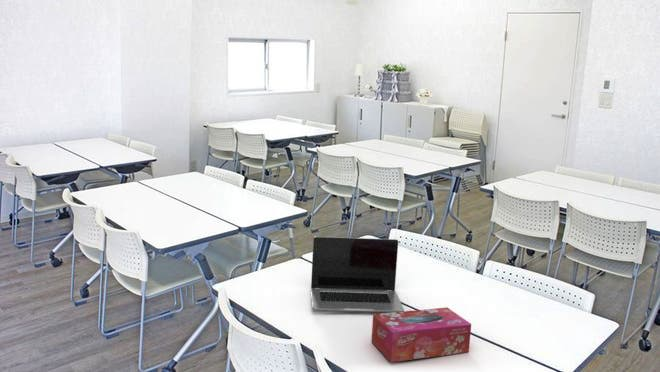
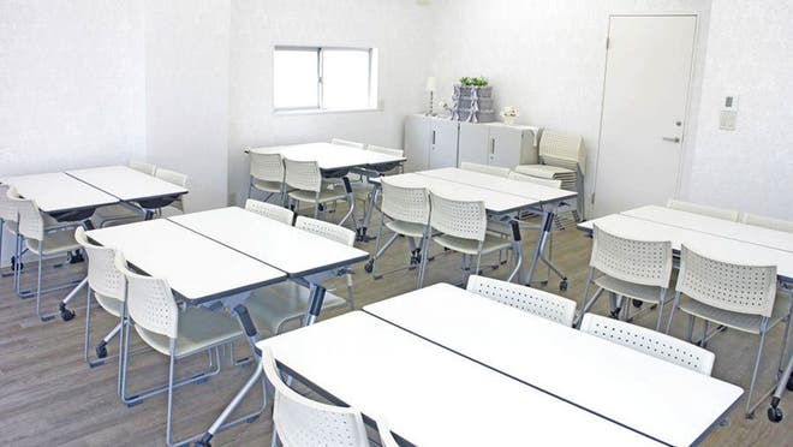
- tissue box (420, 333)
- laptop (357, 273)
